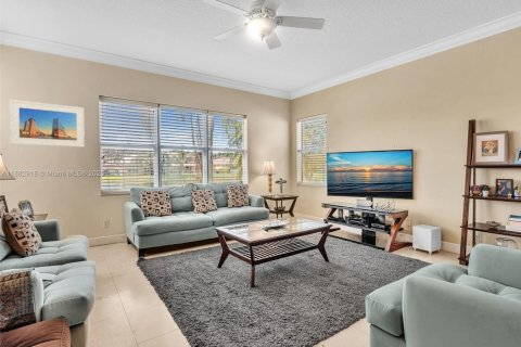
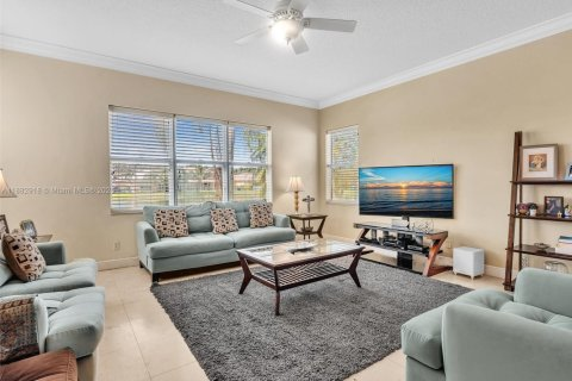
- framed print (49, 125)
